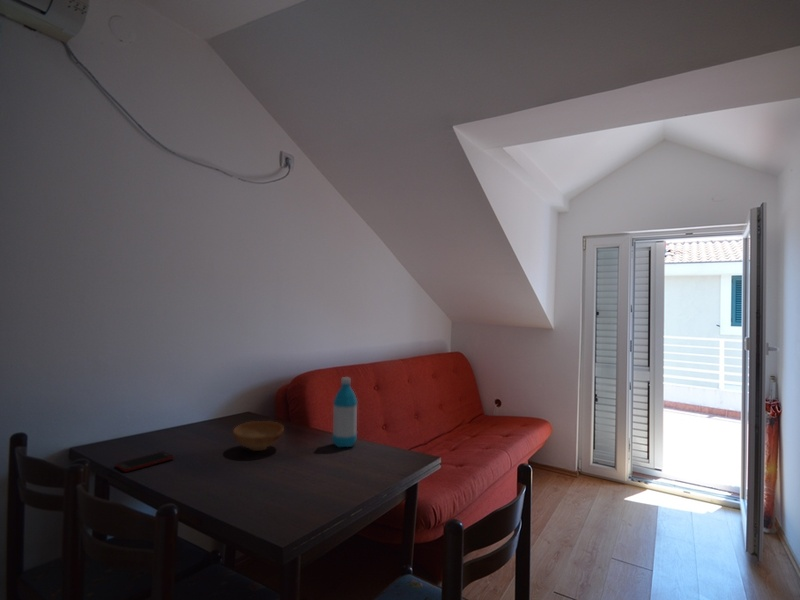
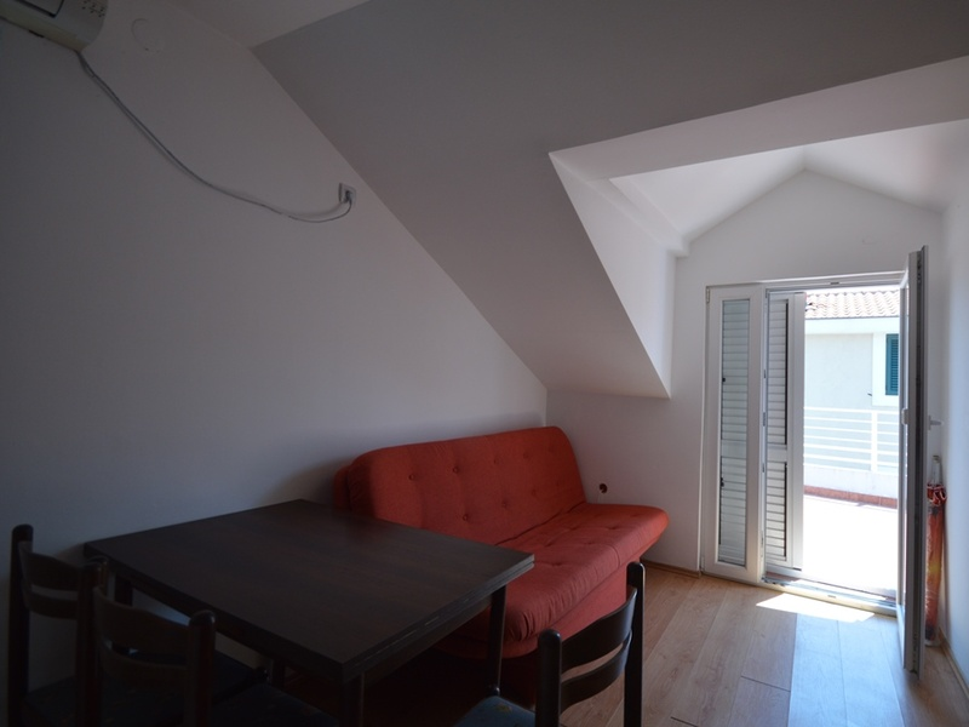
- water bottle (345, 411)
- cell phone (145, 461)
- bowl (258, 438)
